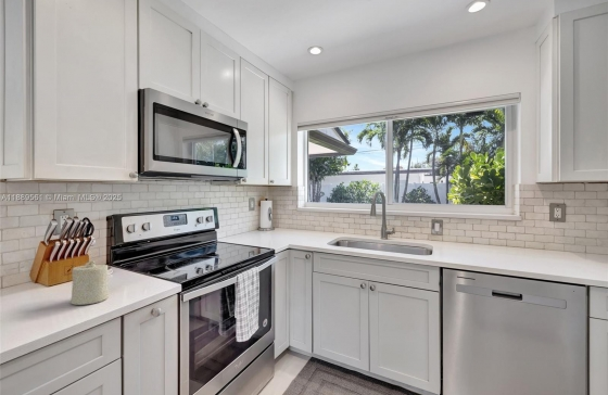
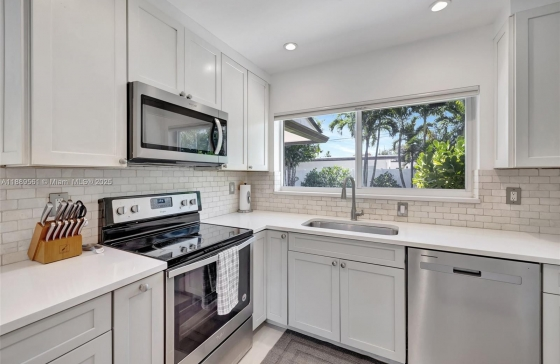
- candle (89, 280)
